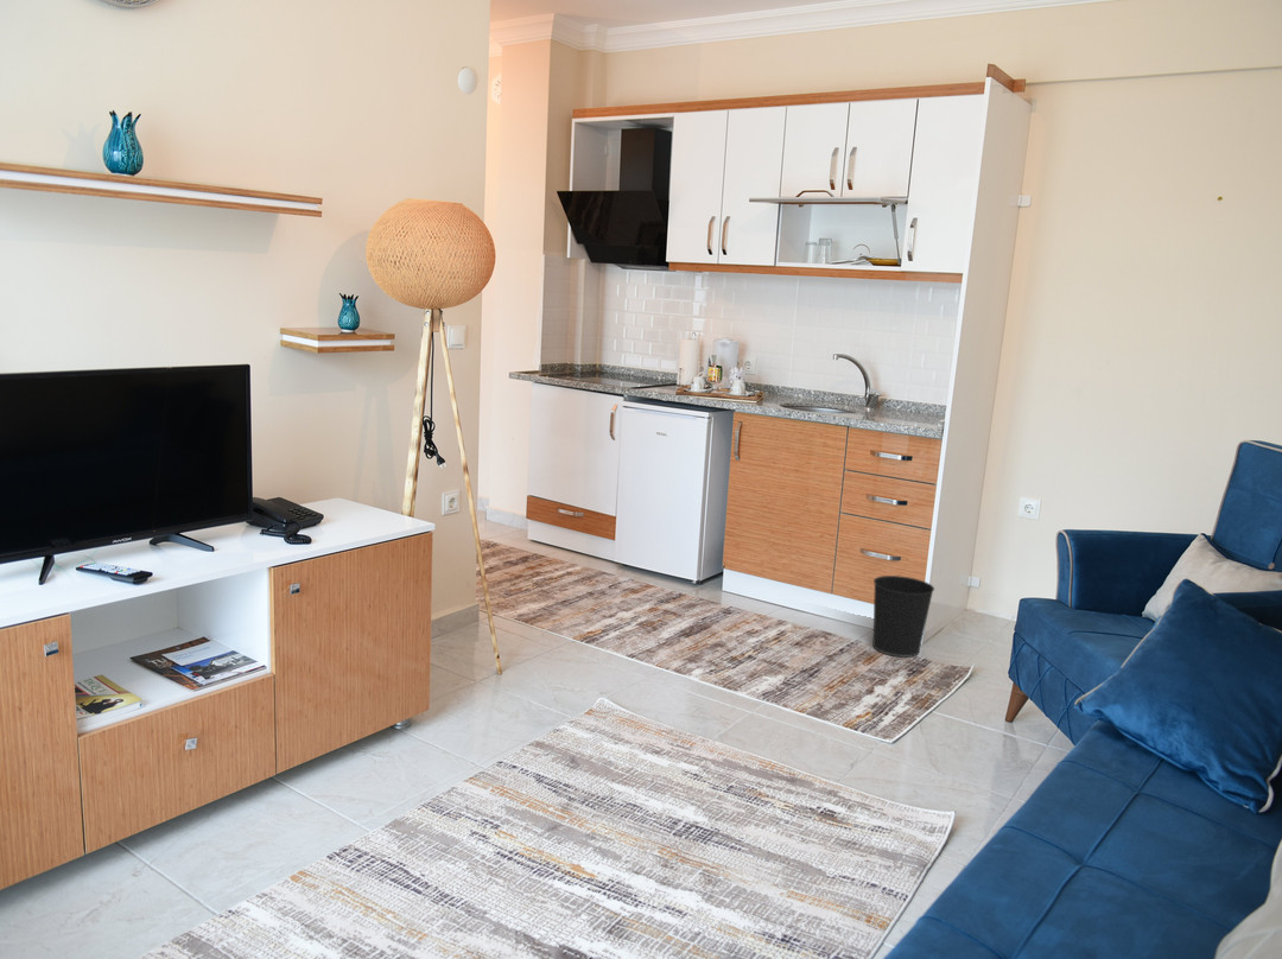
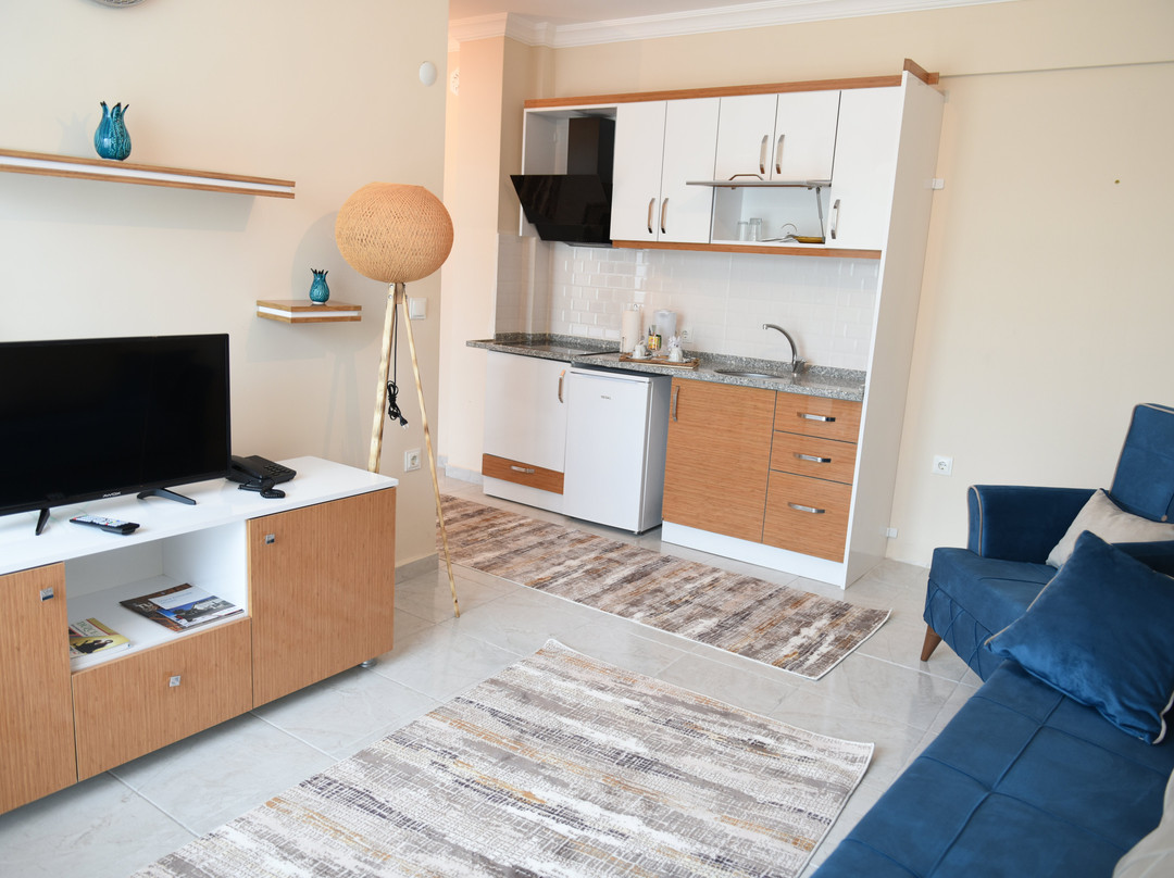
- wastebasket (900, 616)
